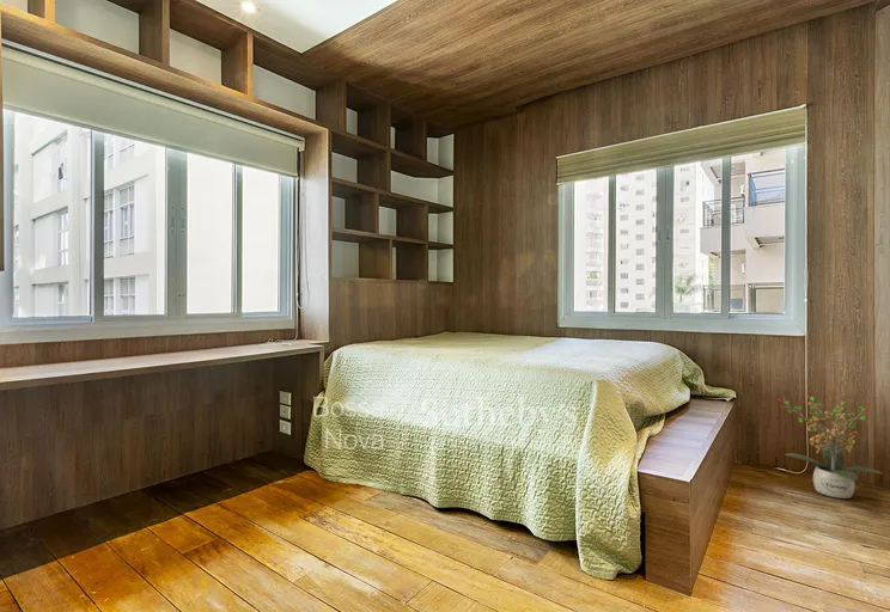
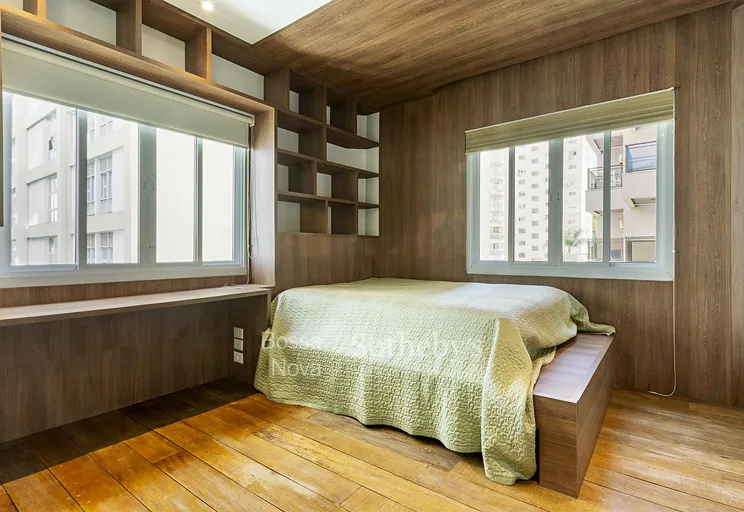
- potted plant (828, 445)
